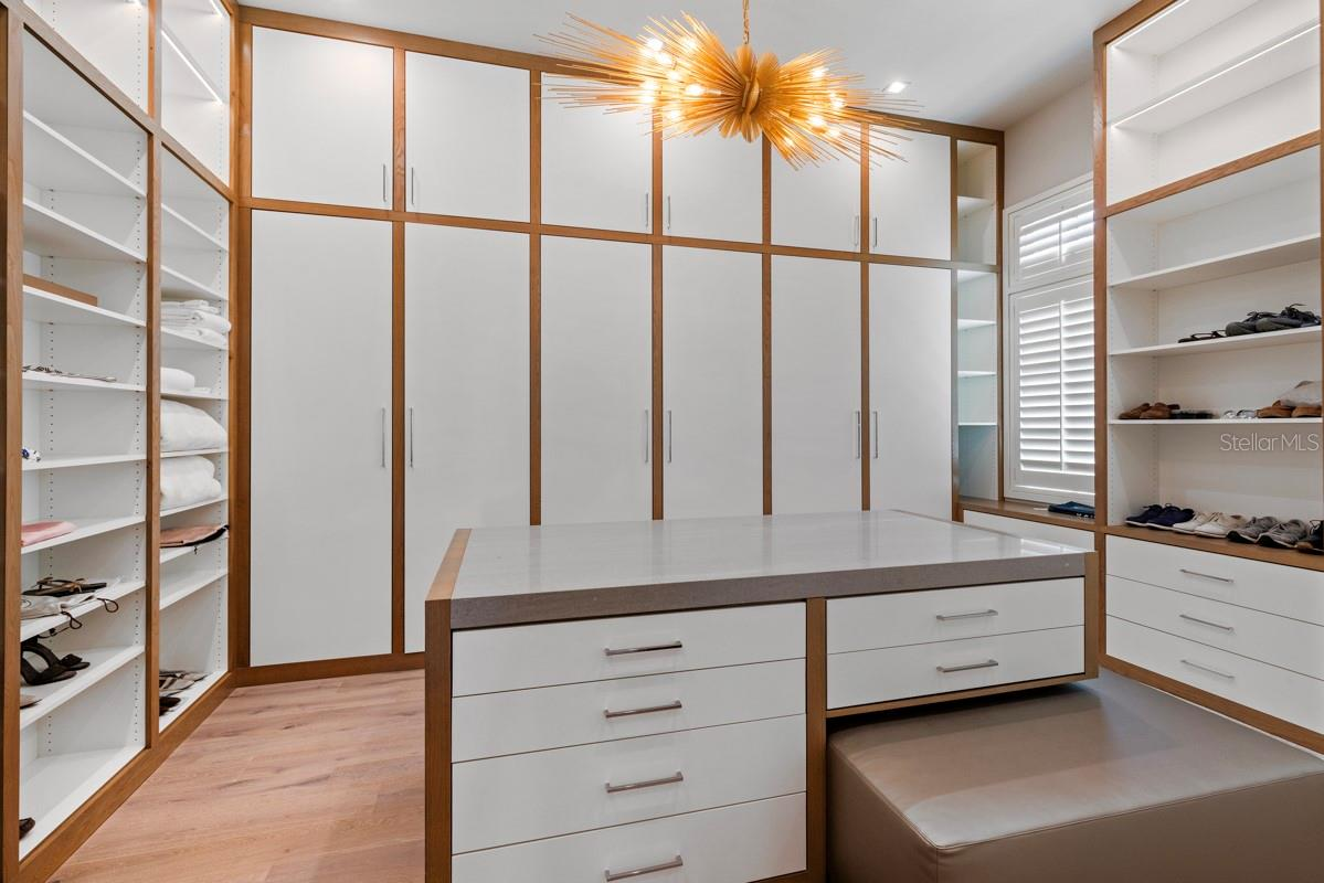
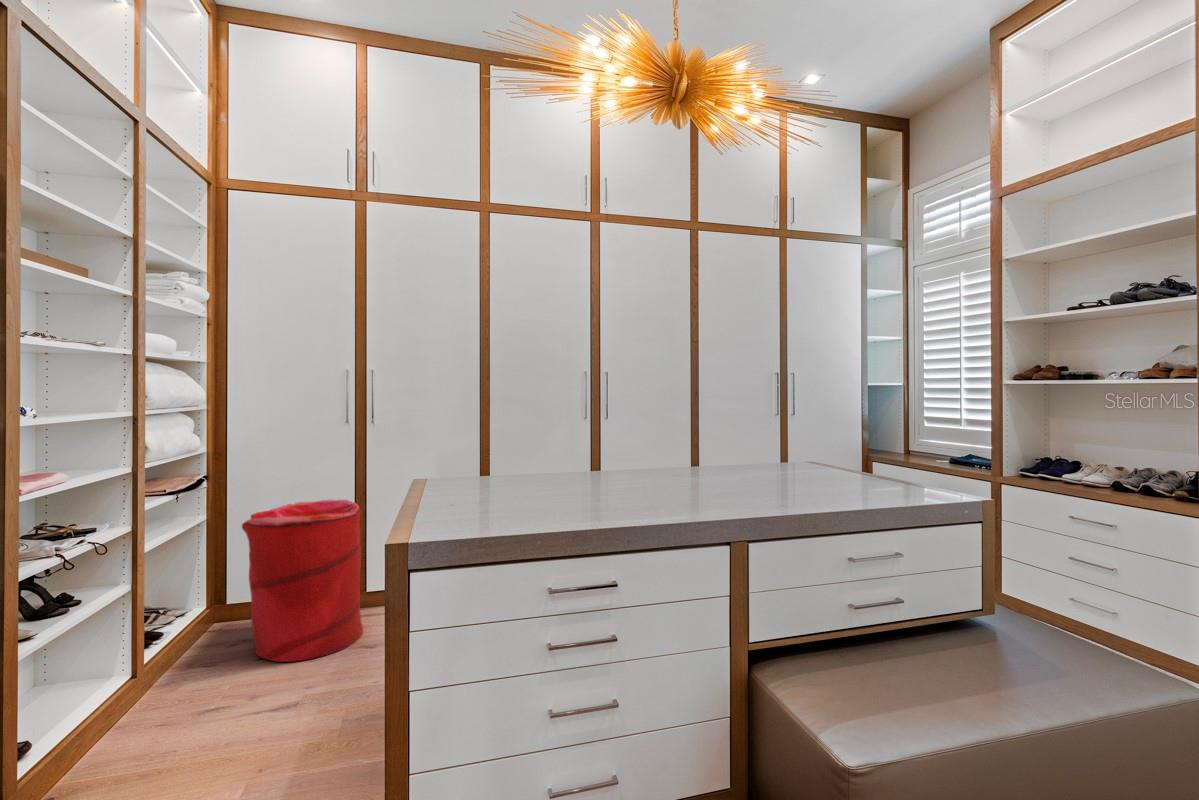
+ laundry hamper (305, 573)
